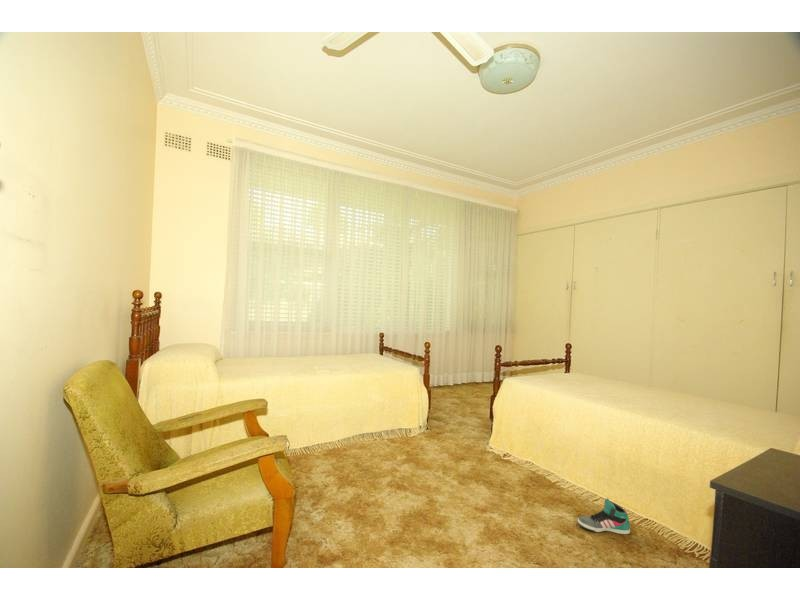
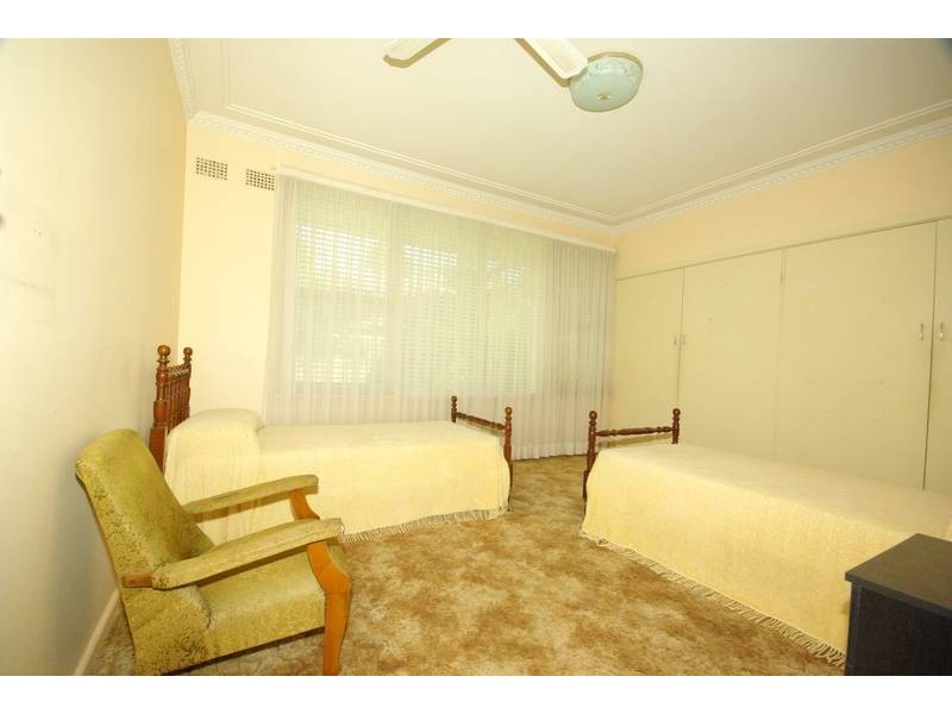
- sneaker (604, 514)
